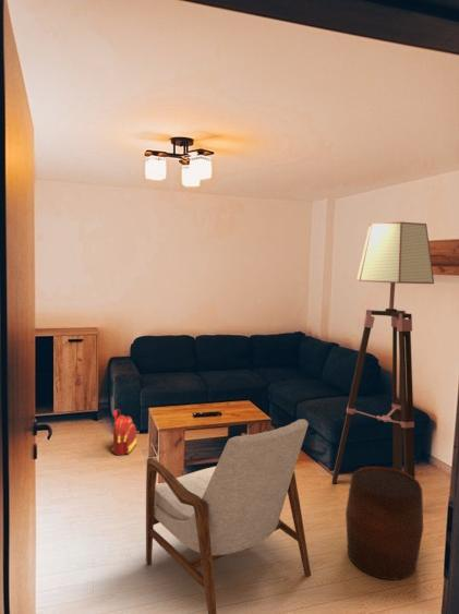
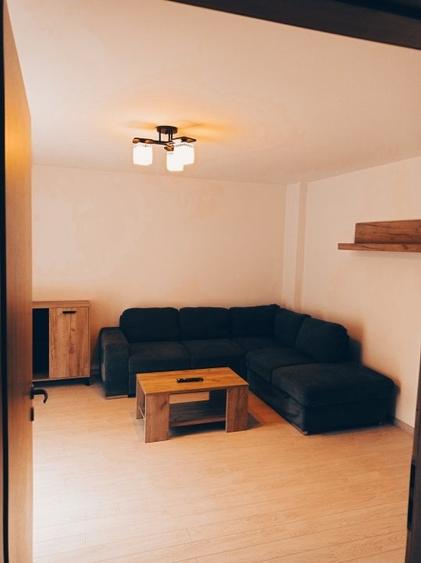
- armchair (229, 490)
- stool (383, 519)
- backpack (123, 430)
- floor lamp (392, 359)
